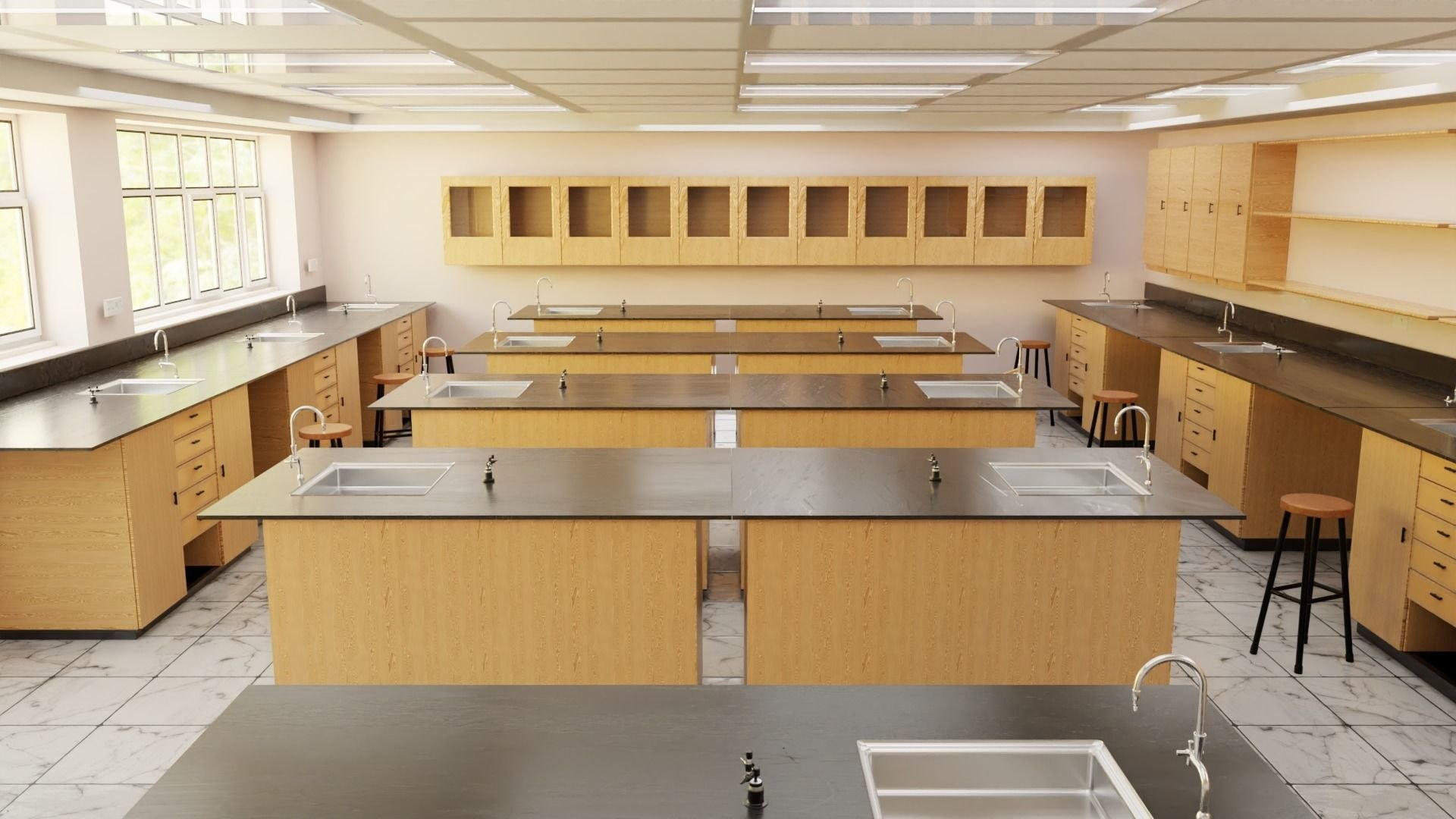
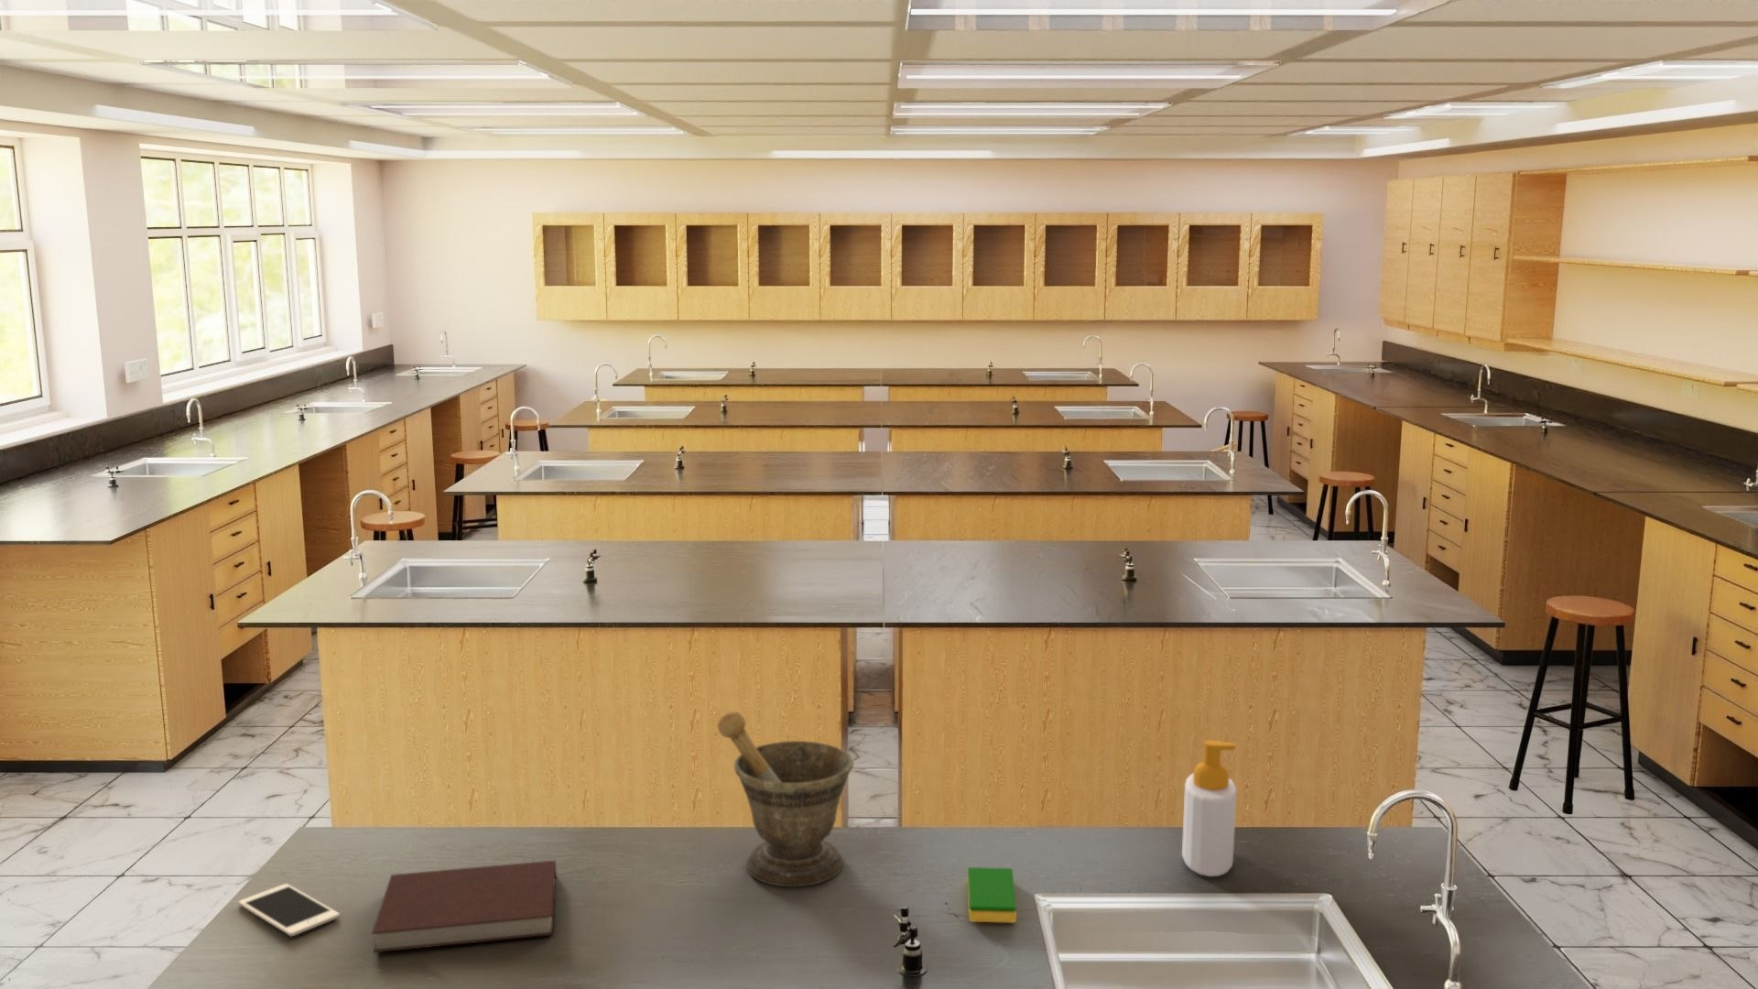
+ notebook (468, 903)
+ cell phone (289, 908)
+ soap bottle (1210, 802)
+ dish sponge (991, 894)
+ mortar and pestle (784, 790)
